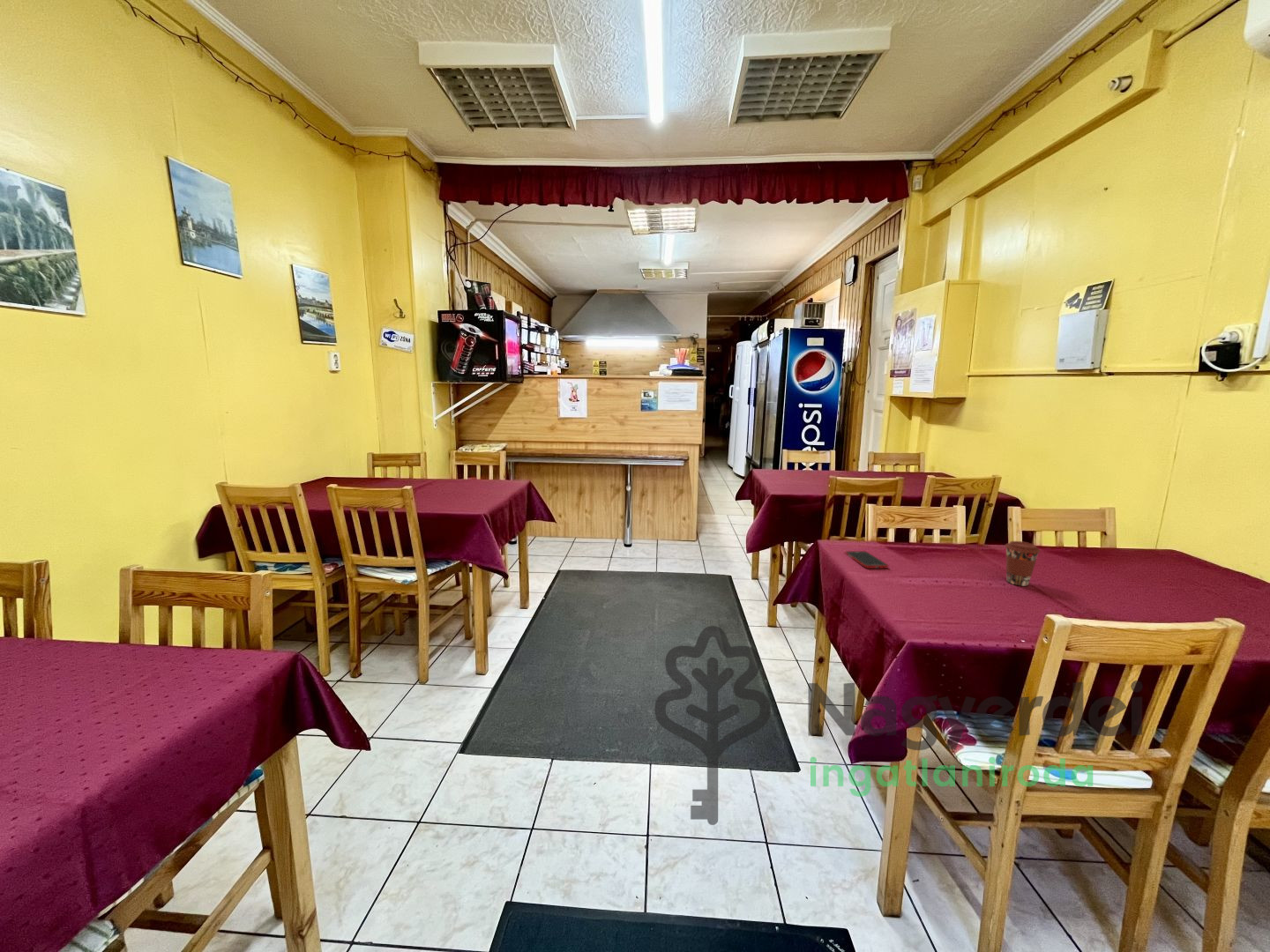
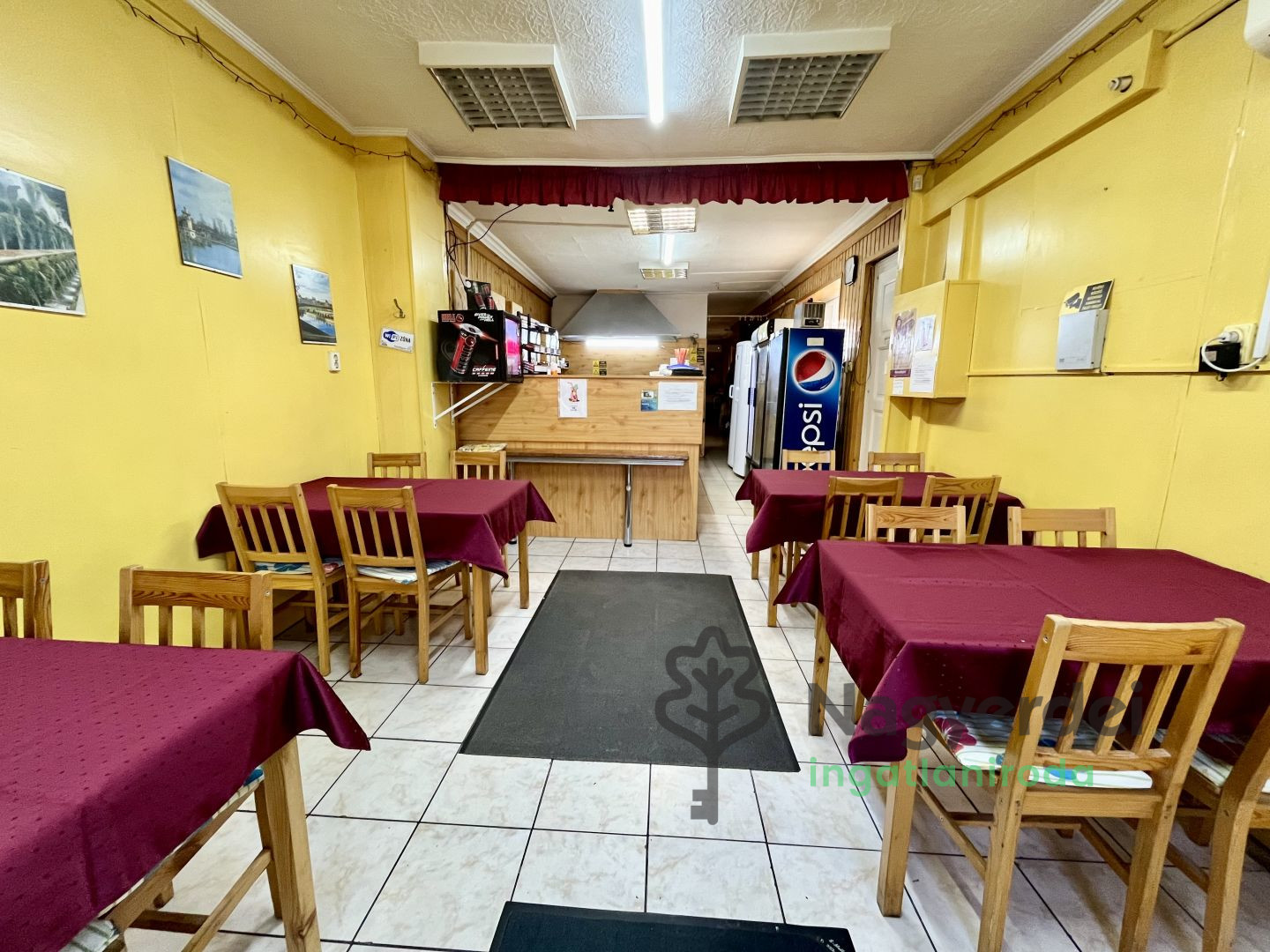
- cell phone (865, 559)
- coffee cup (1020, 563)
